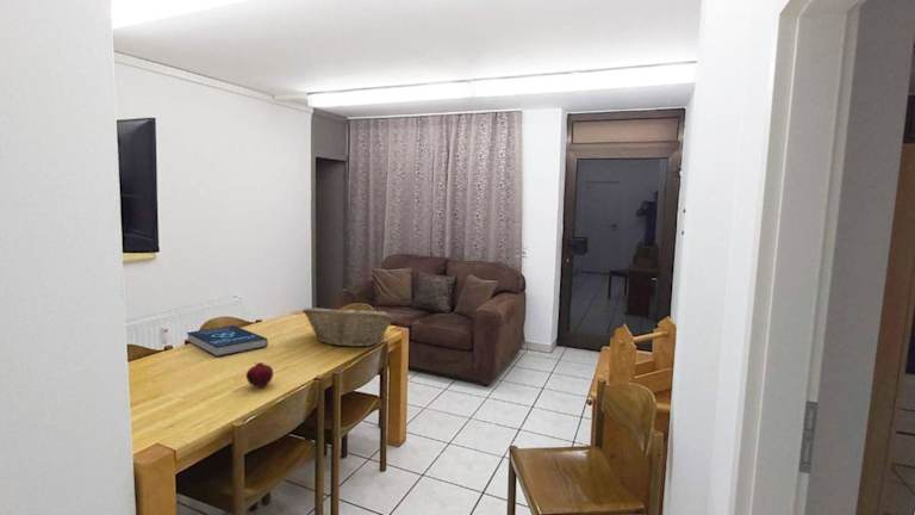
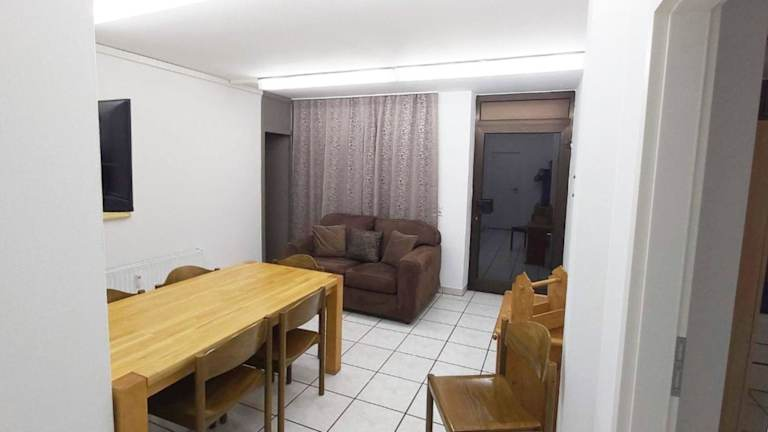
- book (226, 339)
- fruit (260, 373)
- fruit basket (348, 322)
